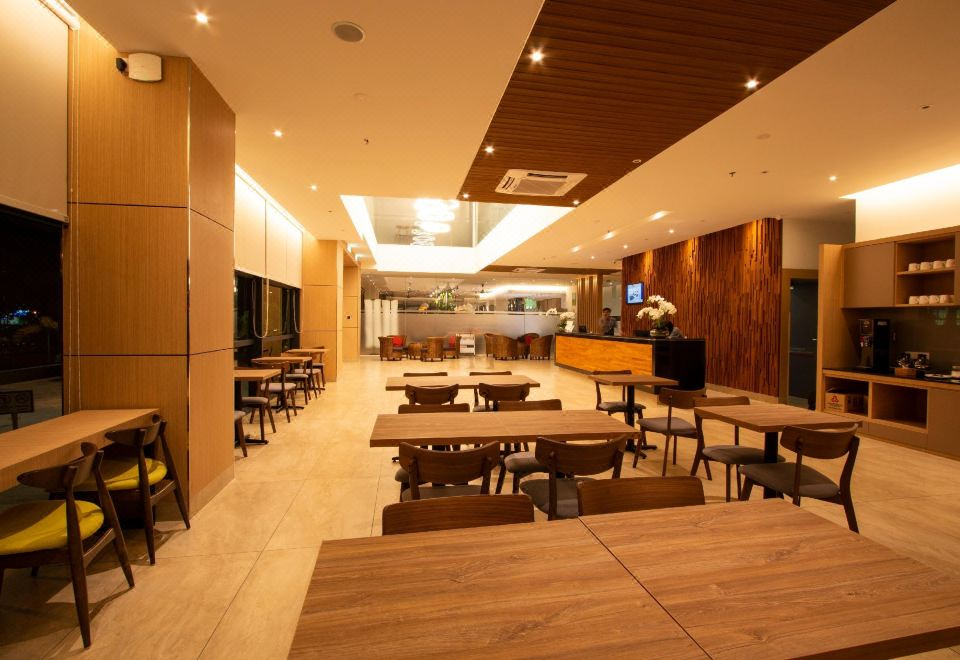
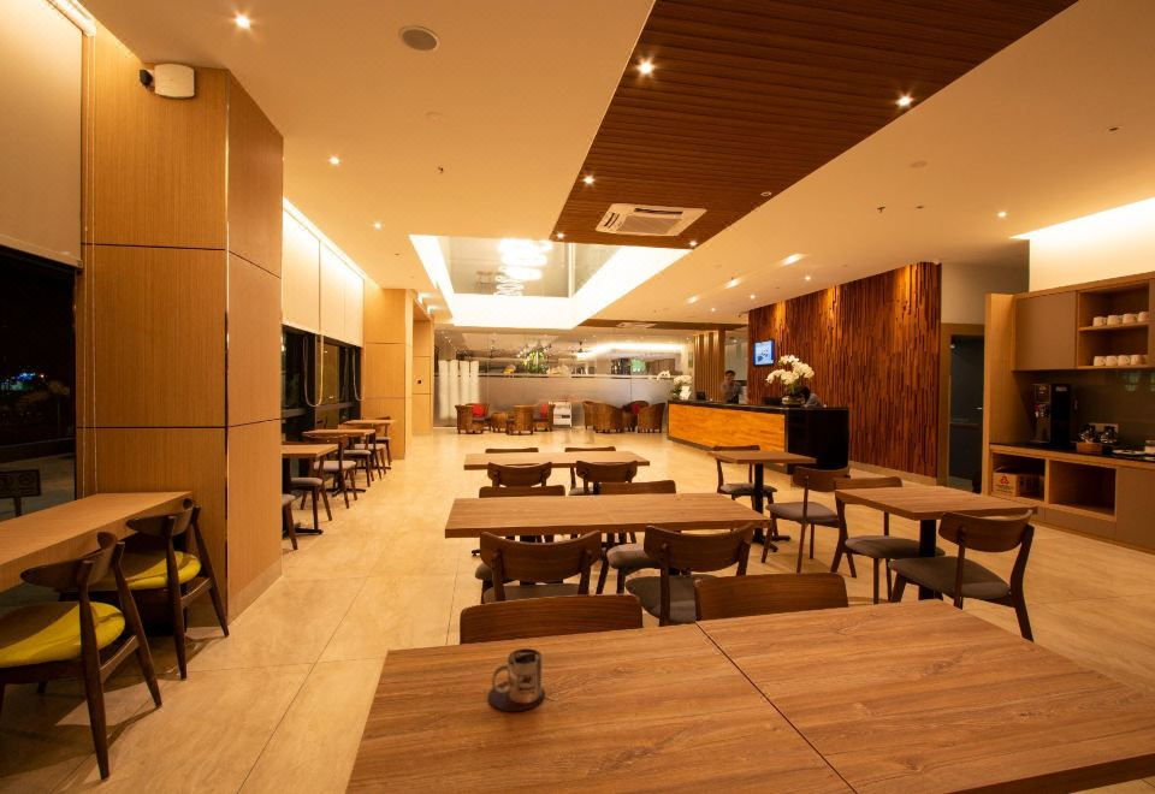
+ mug (516, 675)
